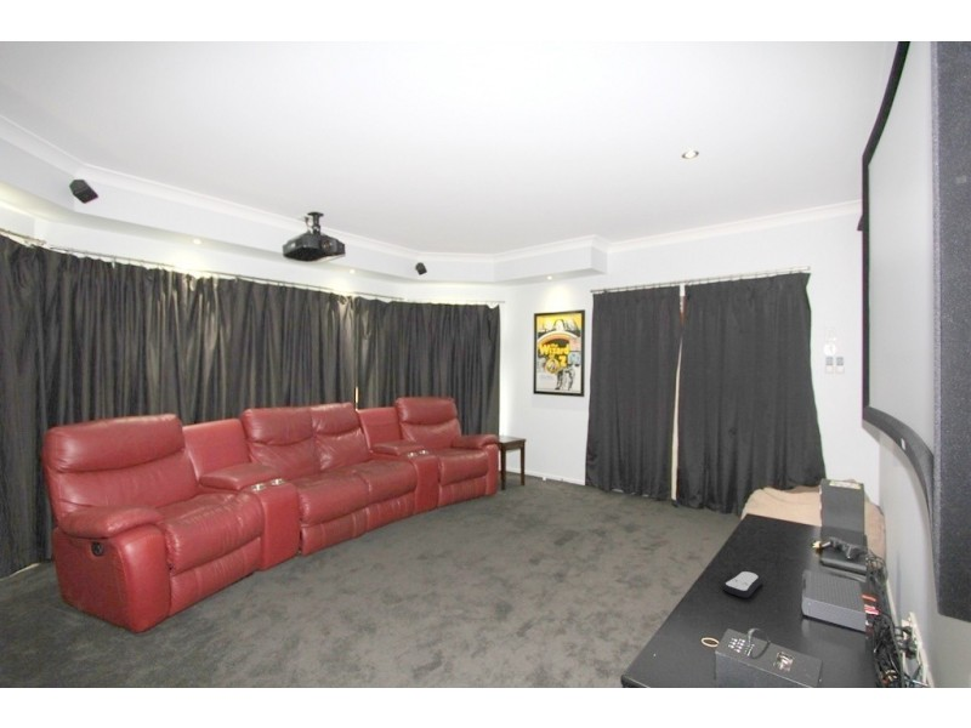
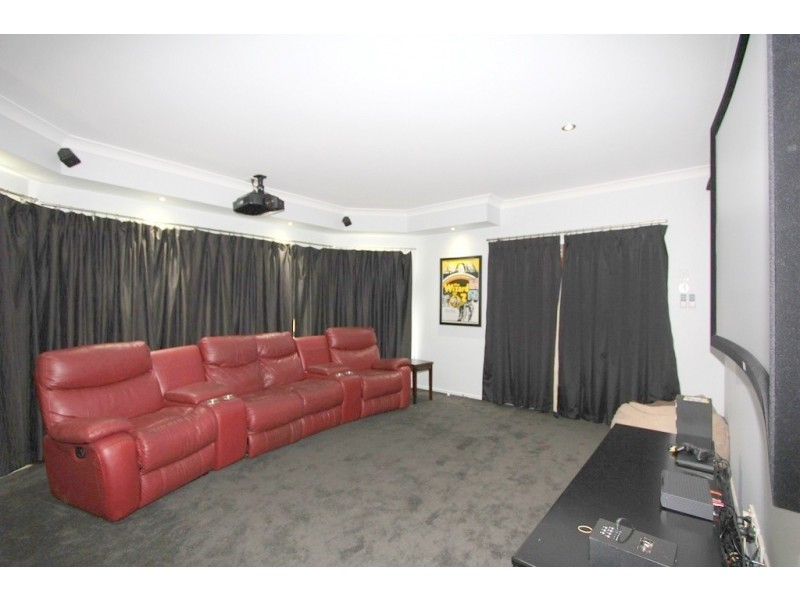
- remote control (743, 582)
